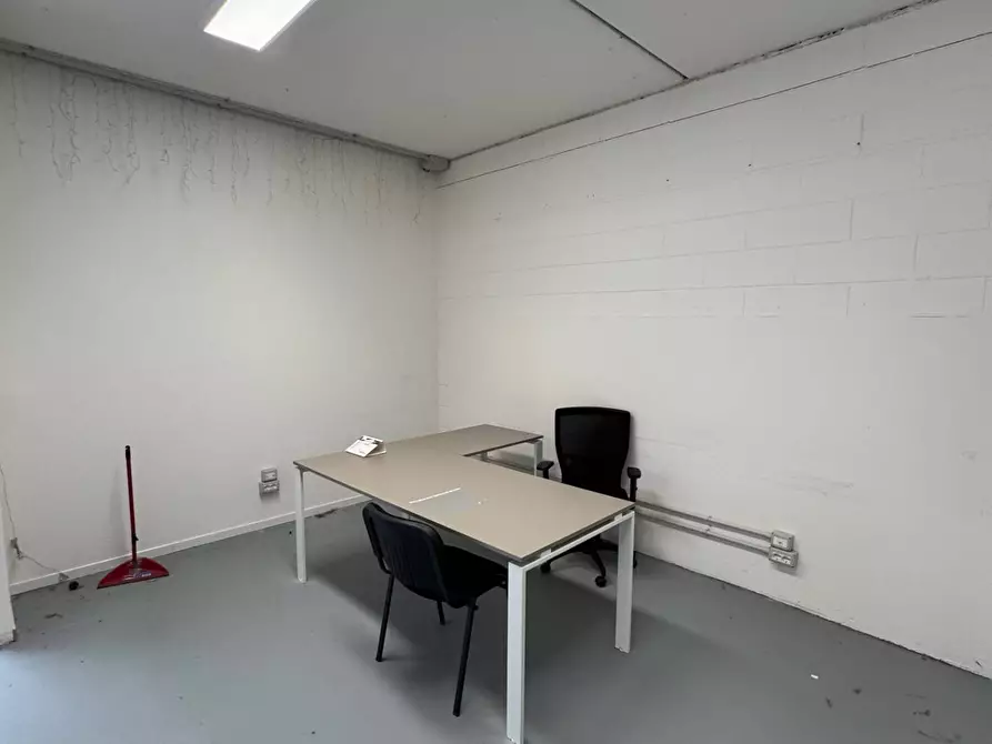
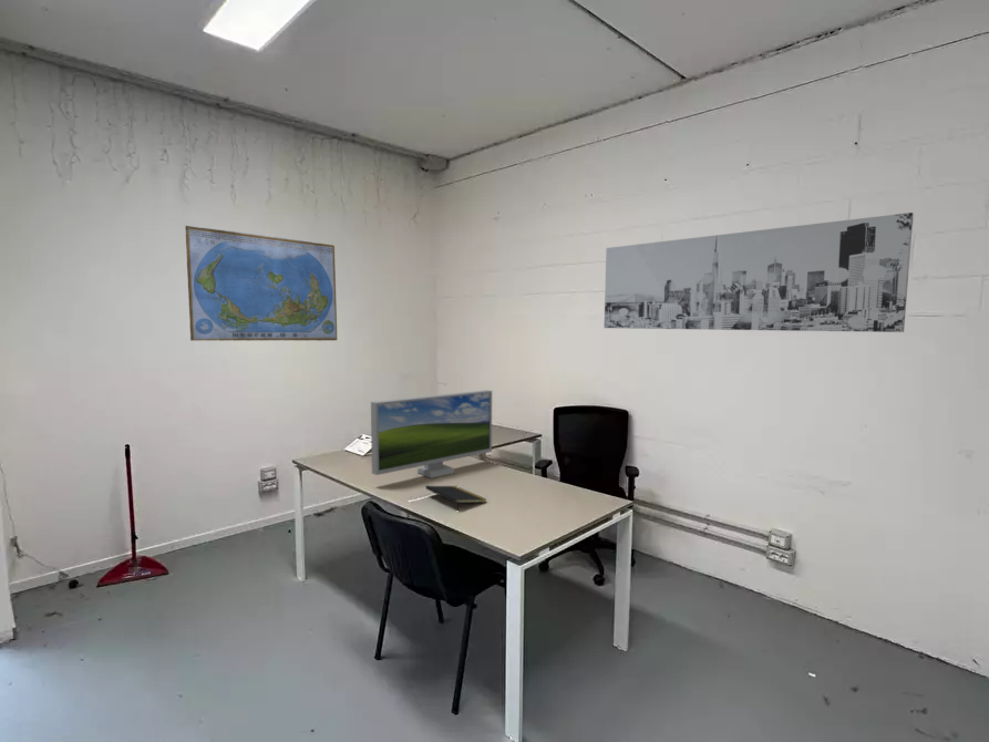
+ notepad (455, 494)
+ monitor (435, 434)
+ world map (269, 288)
+ wall art (728, 281)
